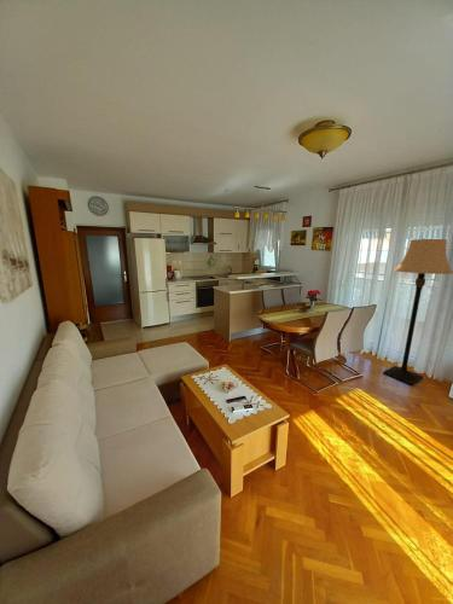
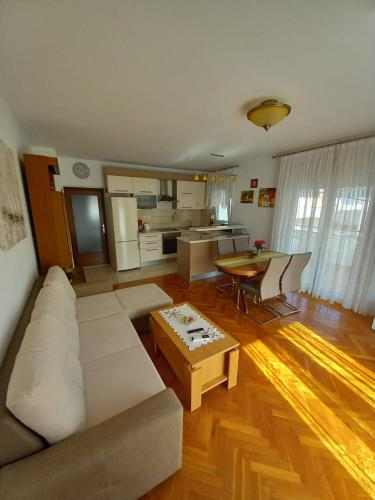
- lamp (414, 312)
